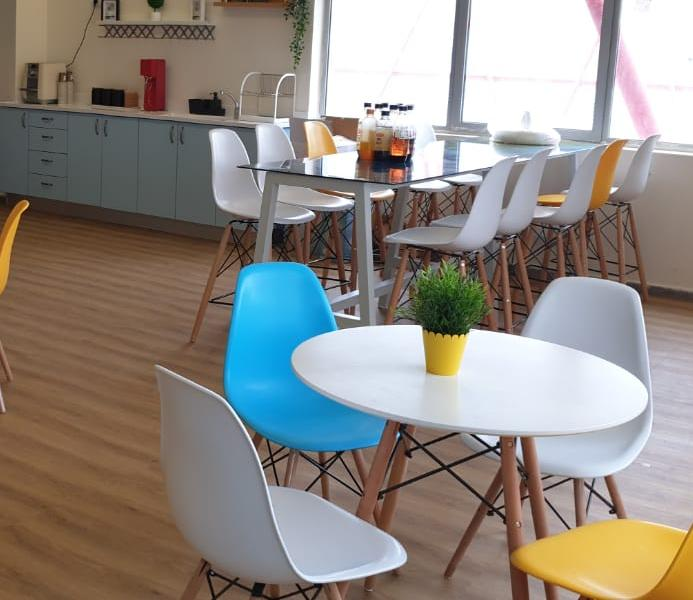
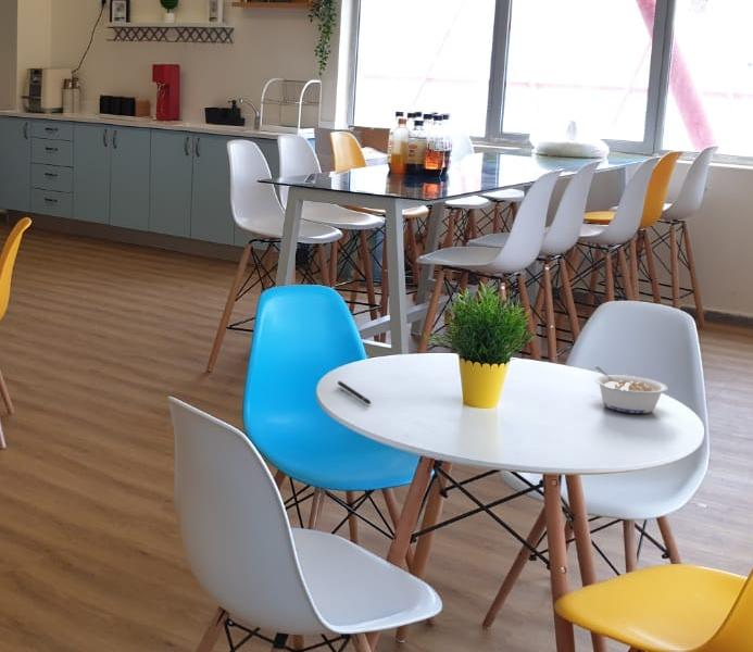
+ pen (354, 392)
+ legume (627, 392)
